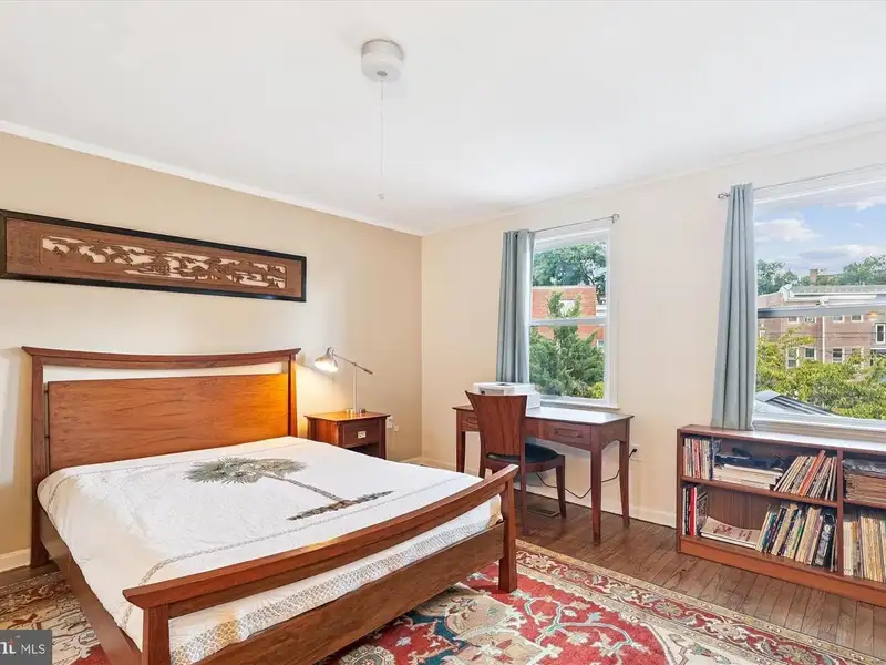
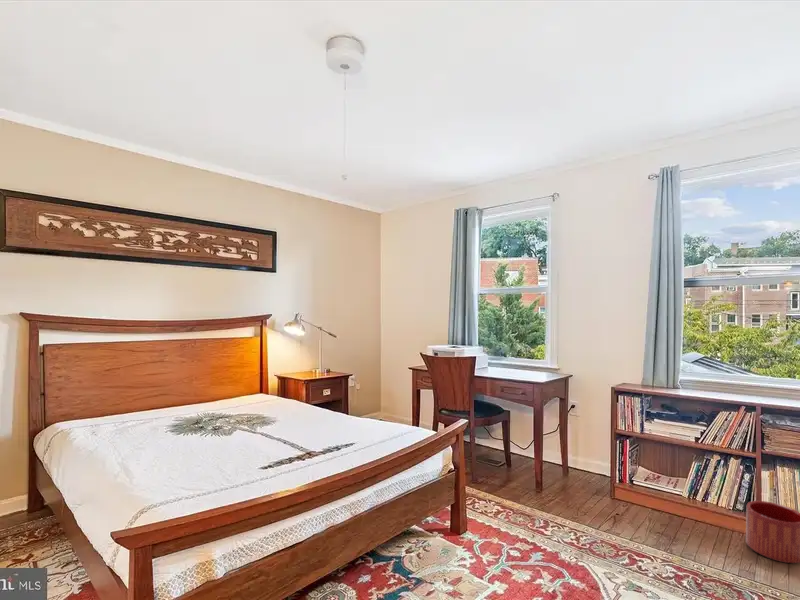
+ planter (775, 531)
